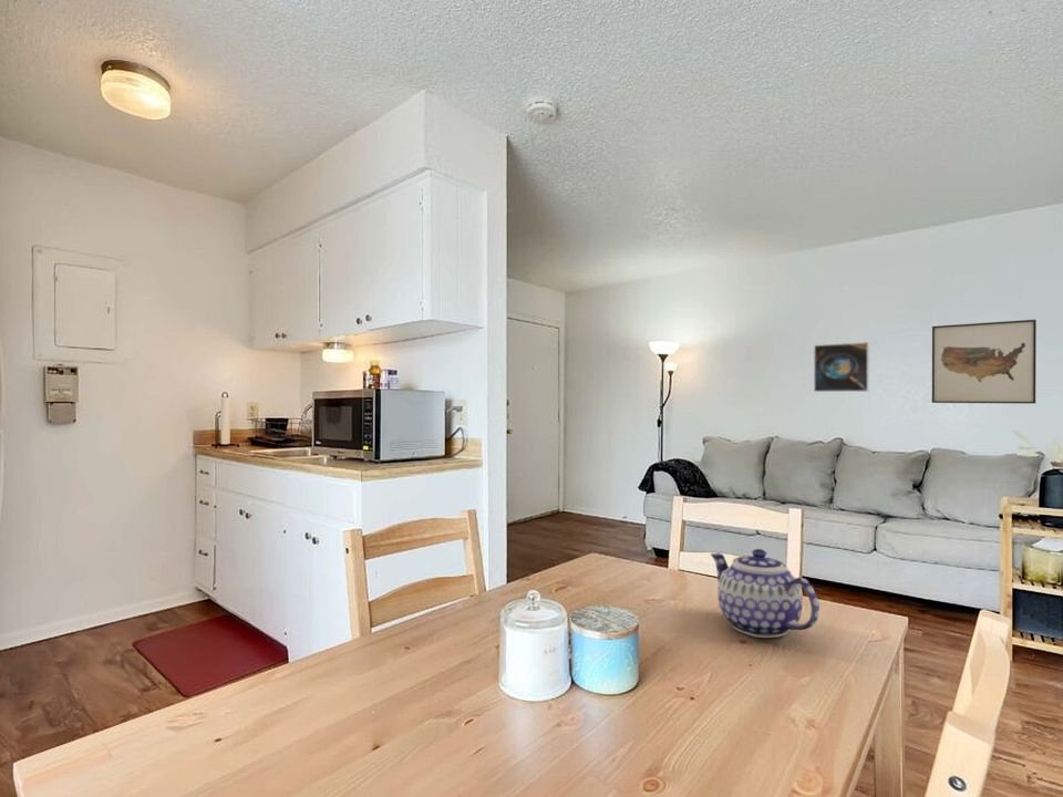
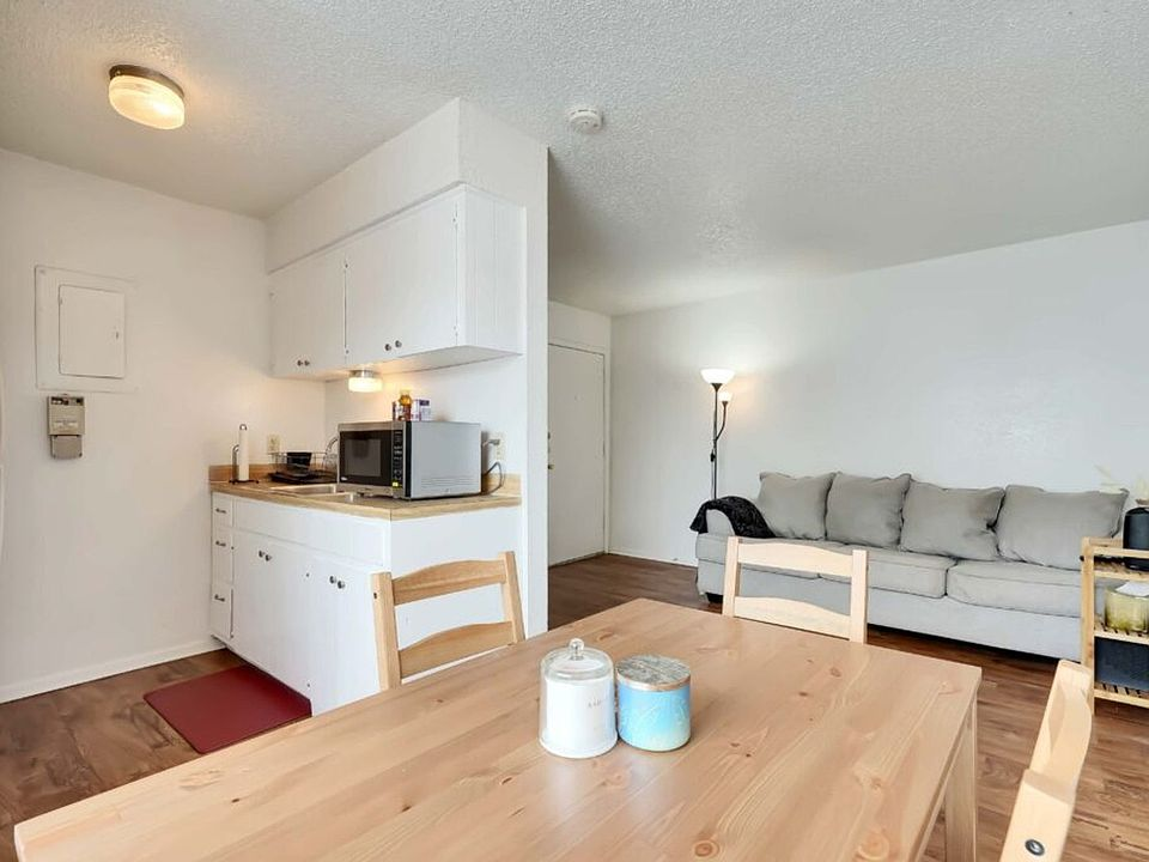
- wall art (981, 363)
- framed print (840, 368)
- teapot (758, 588)
